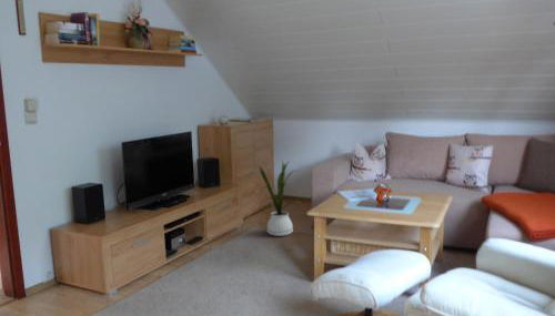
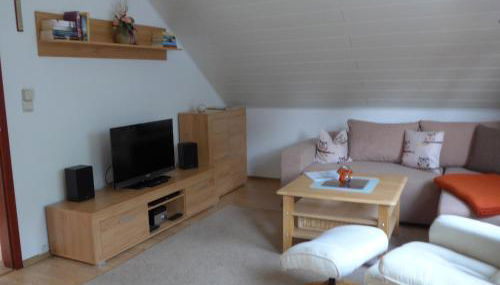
- house plant (275, 193)
